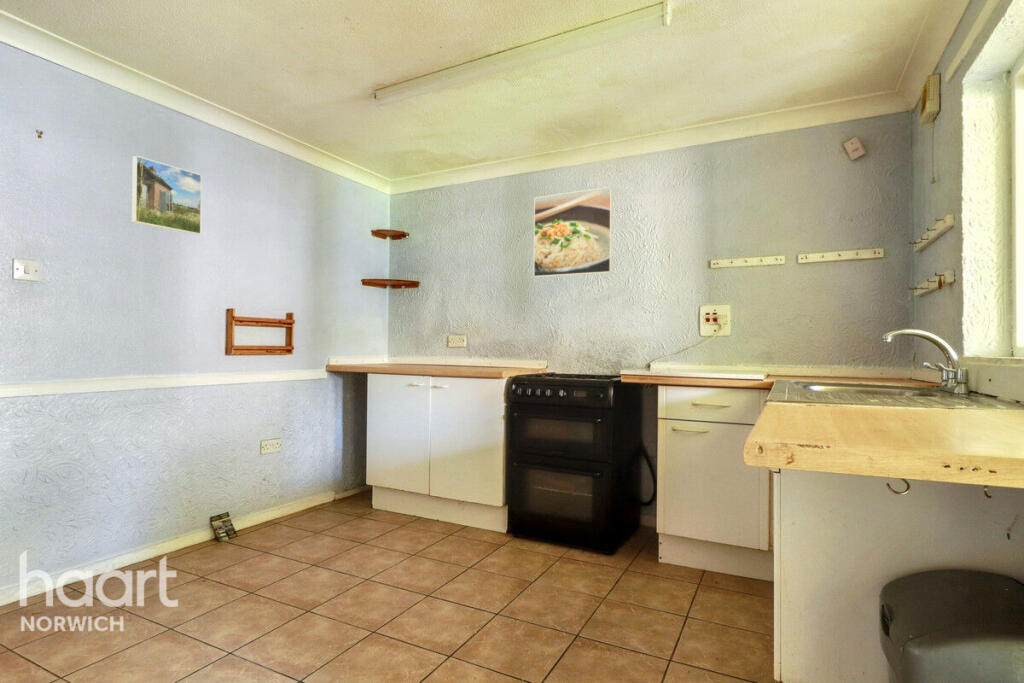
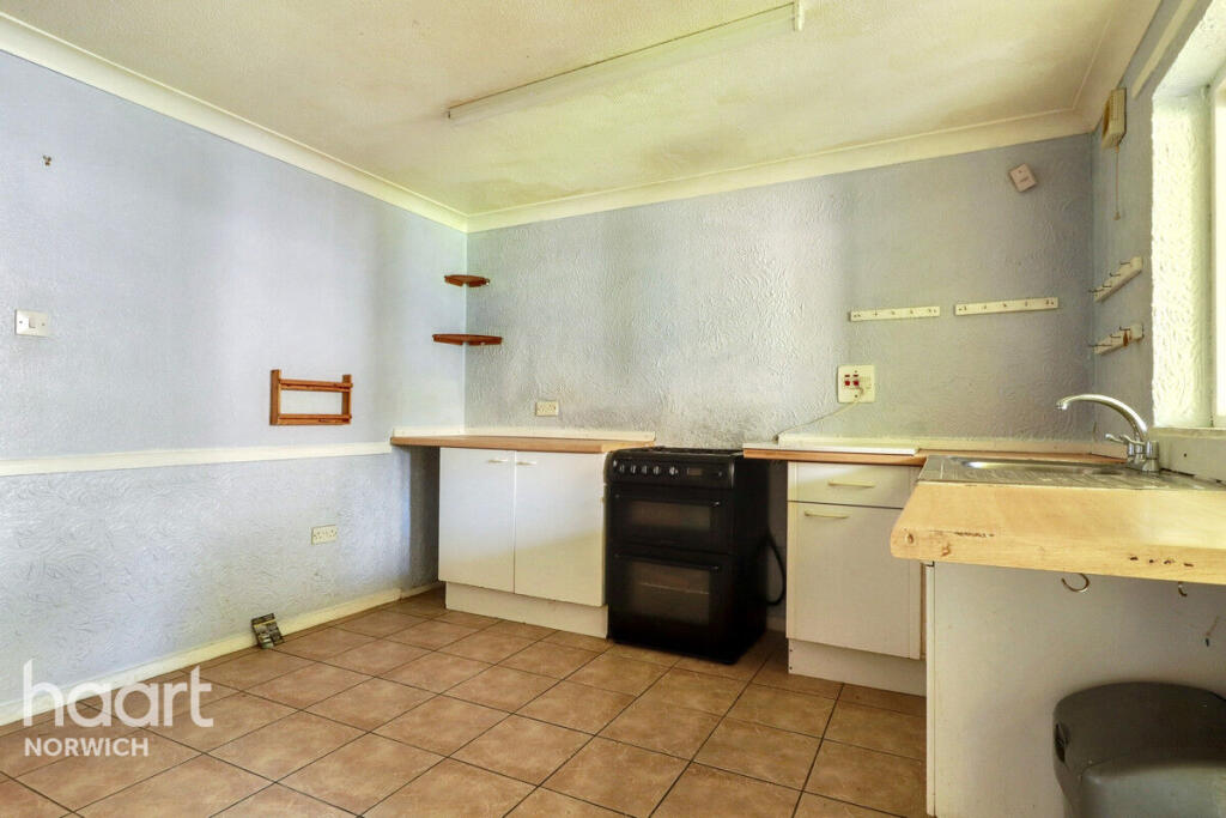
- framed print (168, 197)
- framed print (571, 233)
